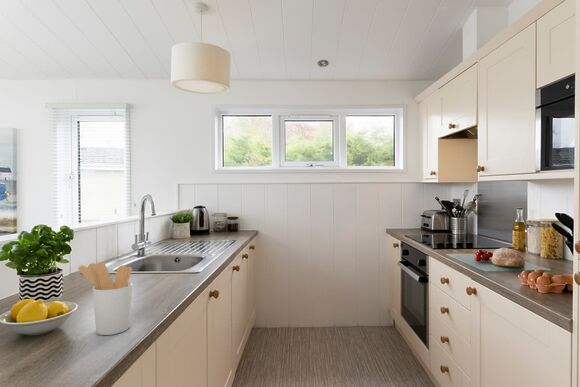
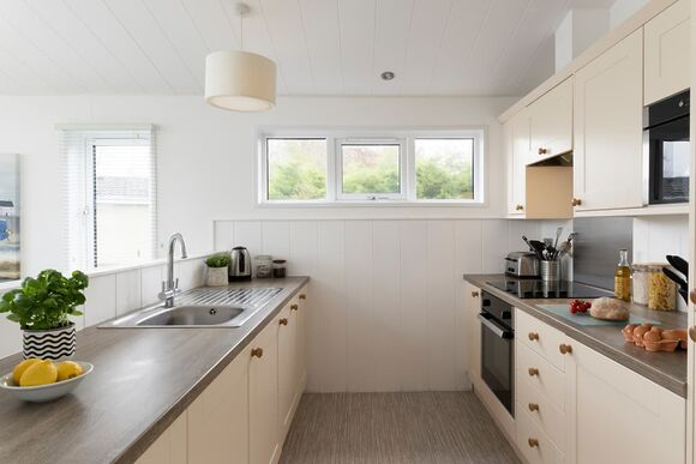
- utensil holder (106, 295)
